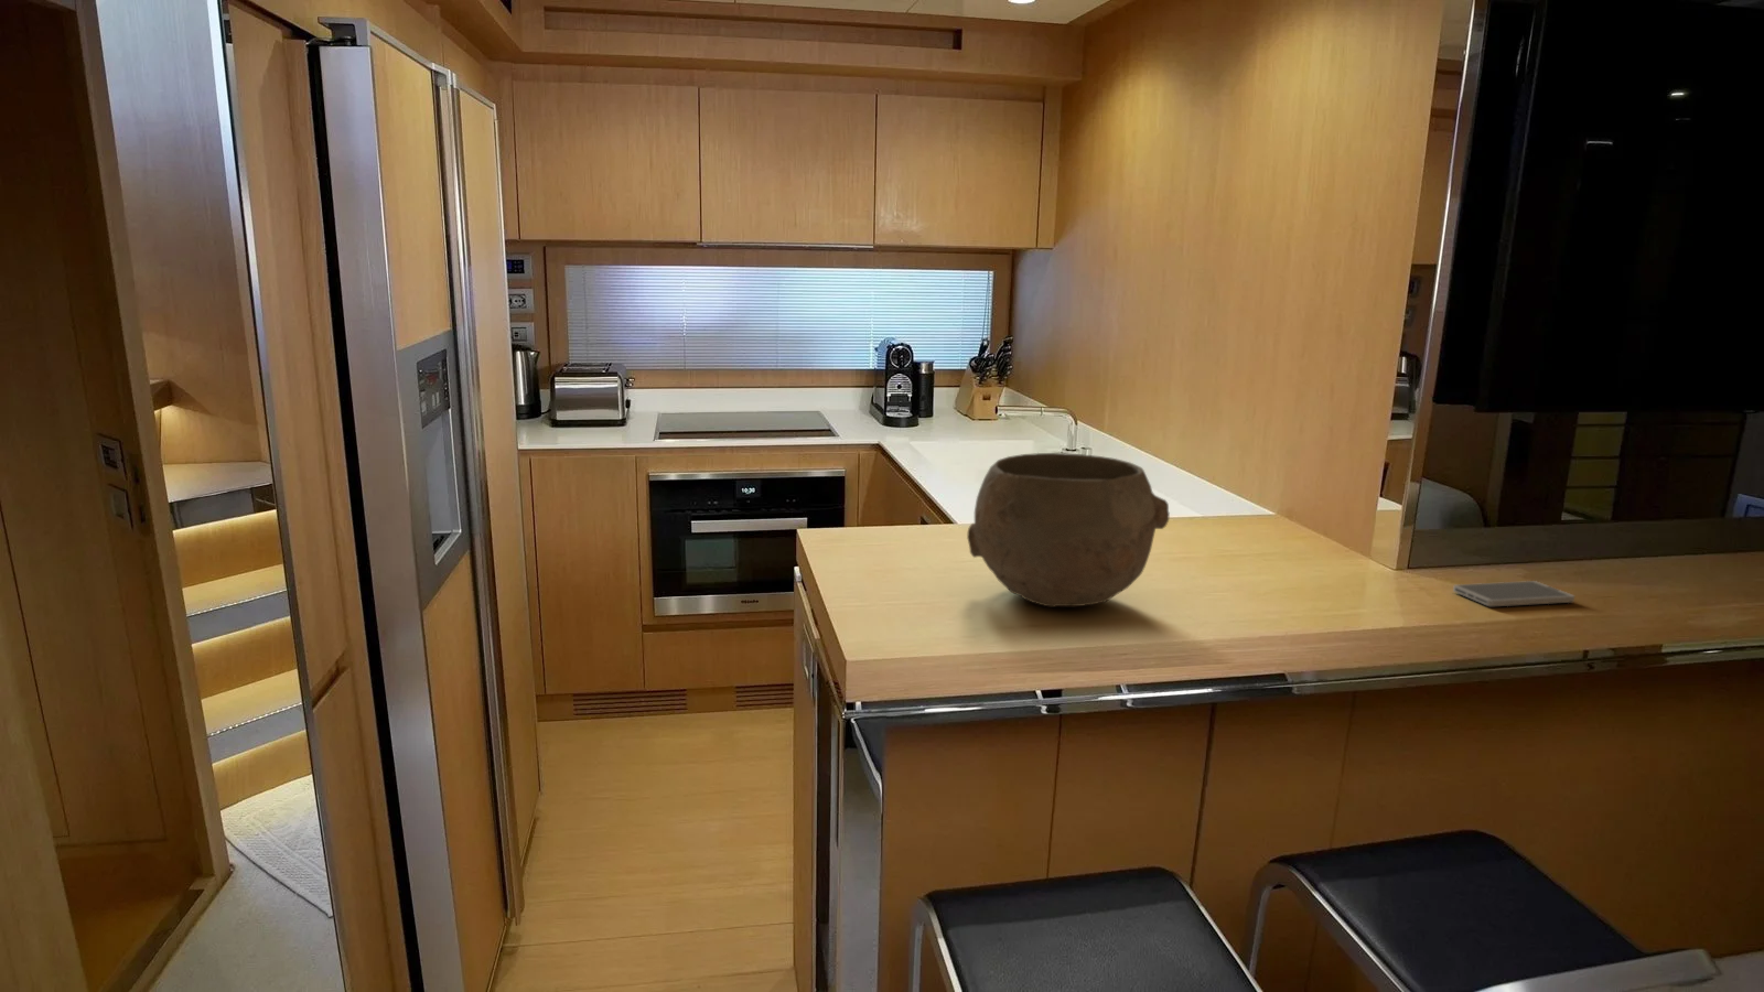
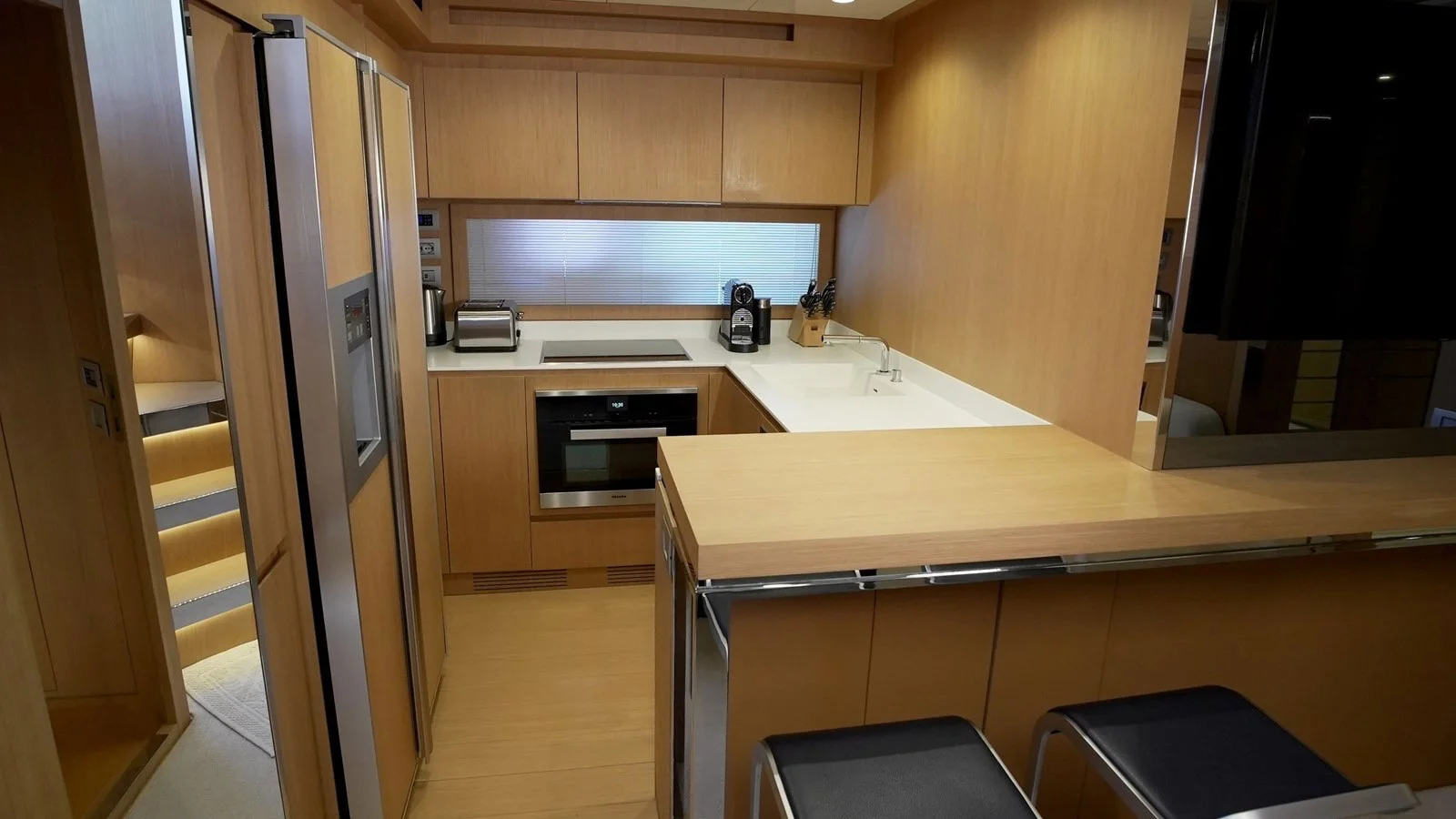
- smartphone (1513, 594)
- bowl (1061, 533)
